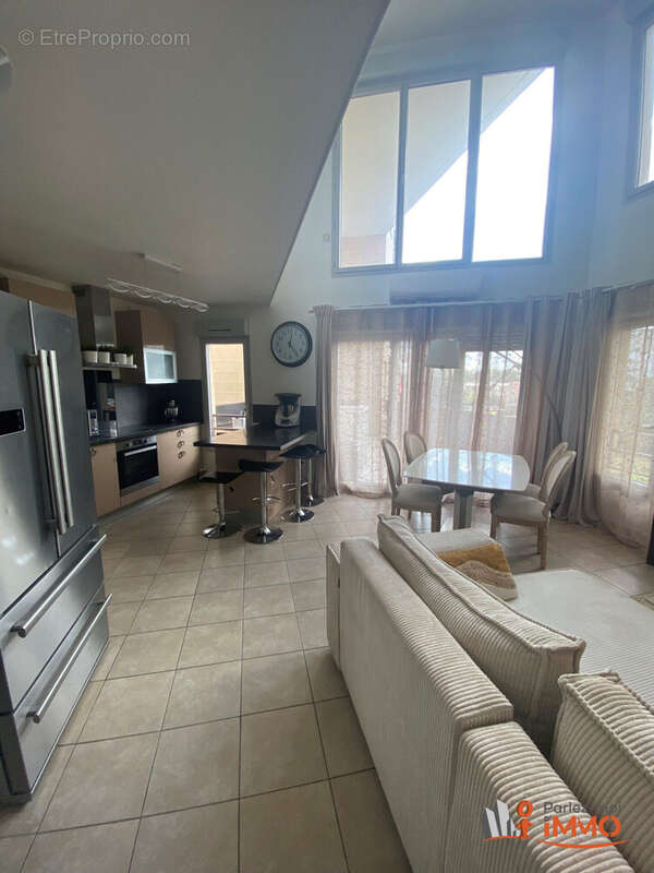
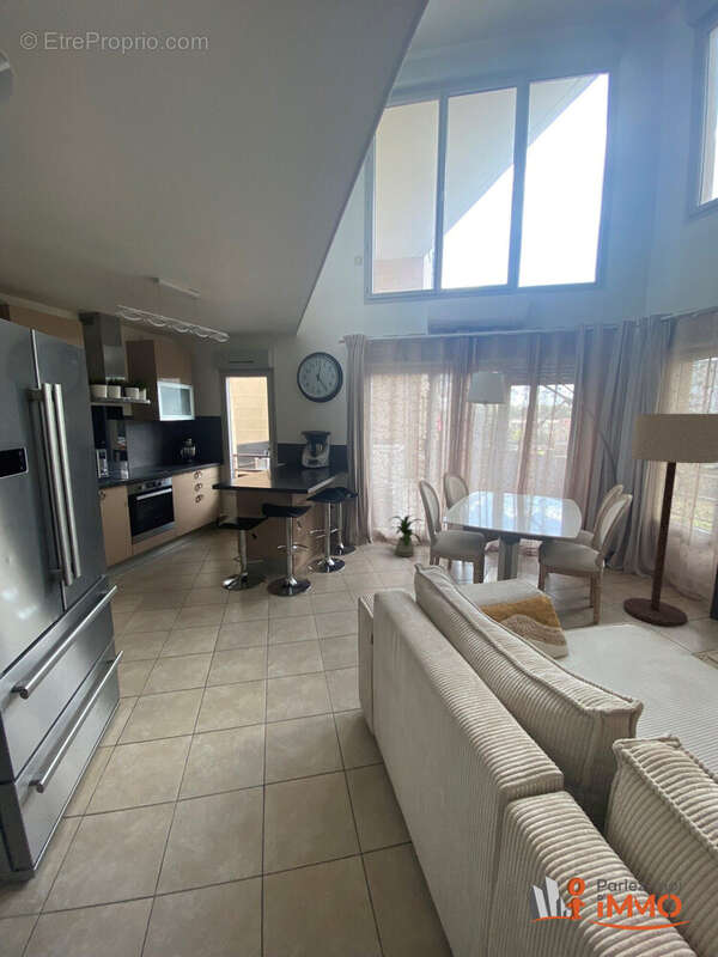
+ house plant (407, 531)
+ floor lamp (665, 517)
